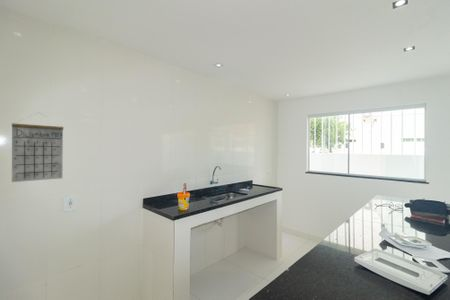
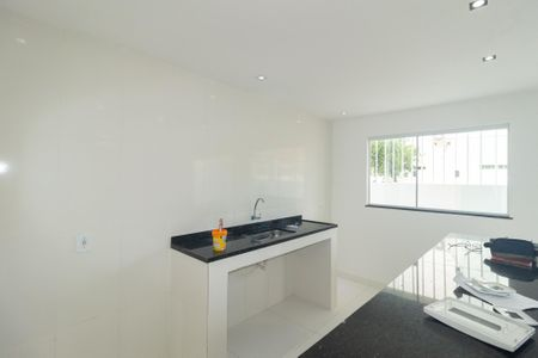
- calendar (39, 146)
